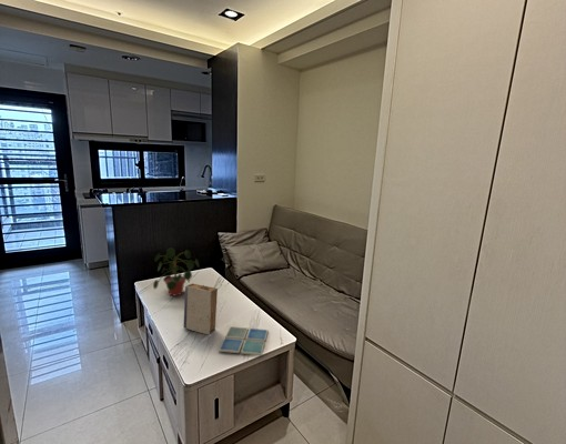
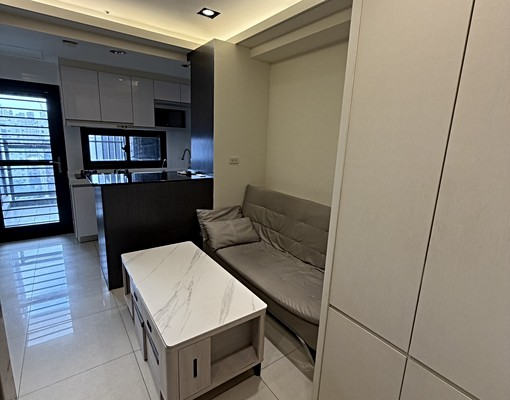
- potted plant (176, 270)
- book (200, 307)
- drink coaster (245, 340)
